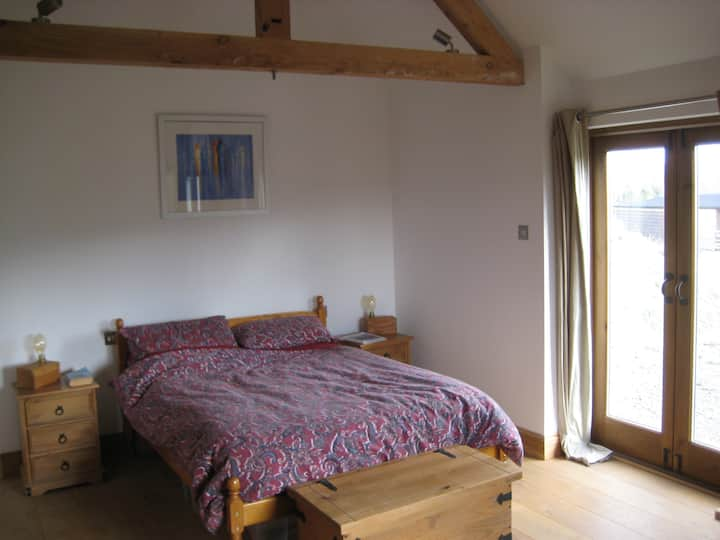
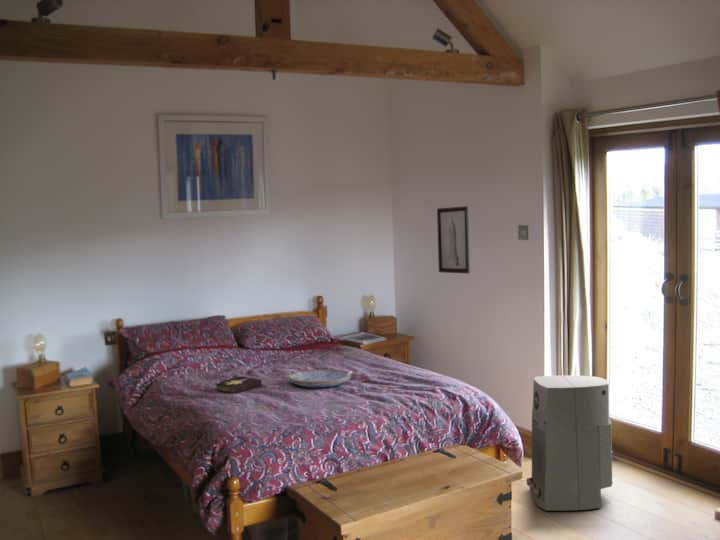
+ serving tray (320, 376)
+ air purifier (569, 440)
+ hardback book (238, 384)
+ wall art (452, 240)
